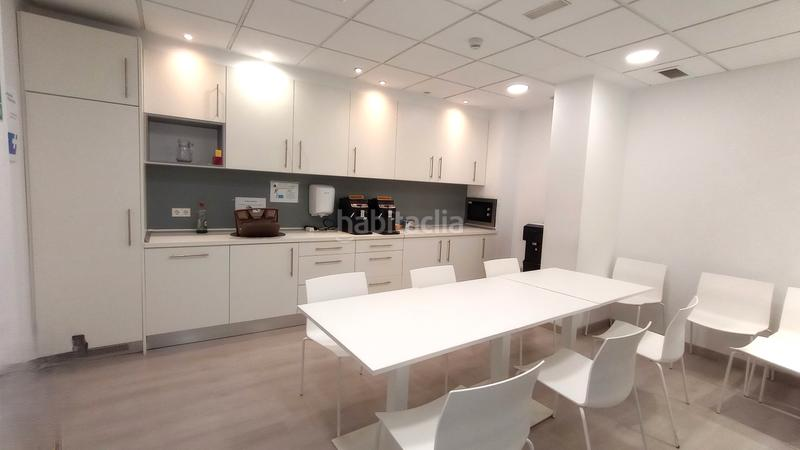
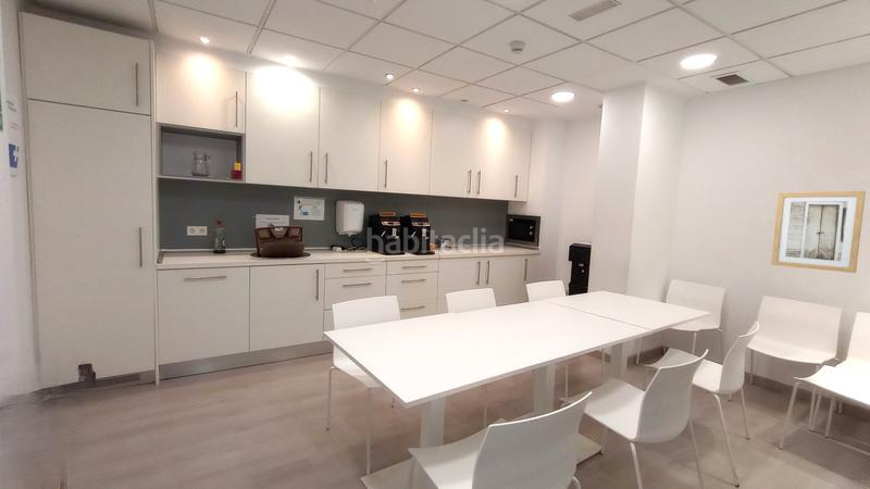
+ wall art (815, 230)
